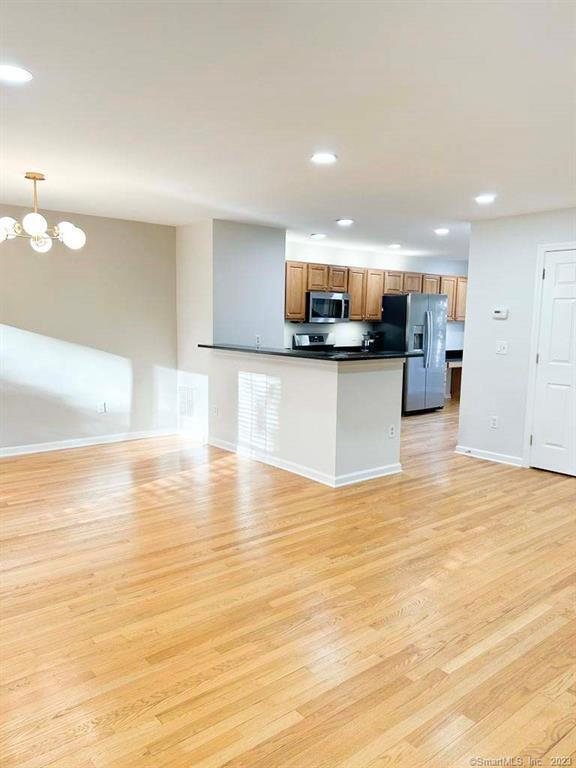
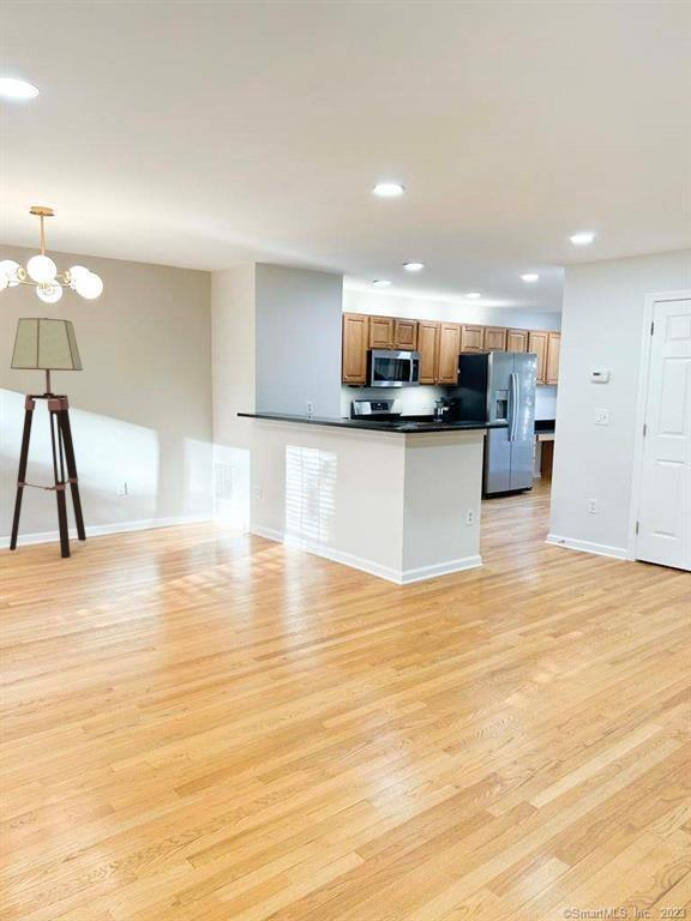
+ floor lamp (52, 435)
